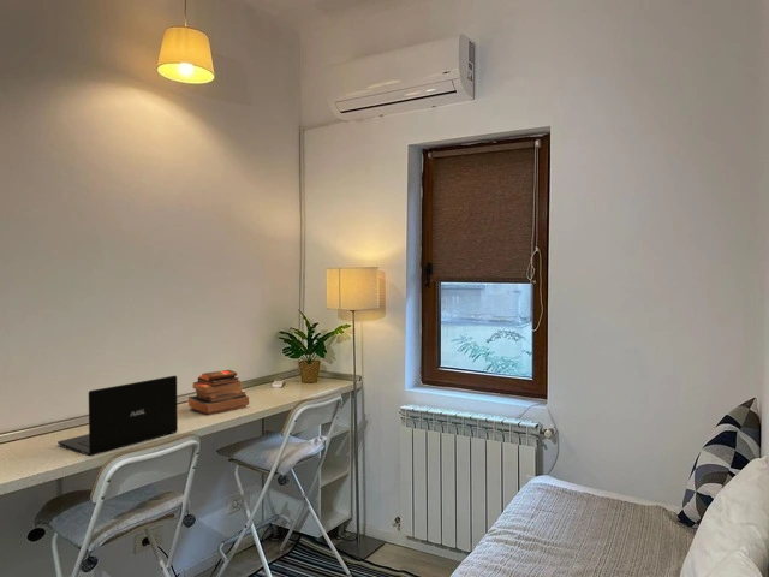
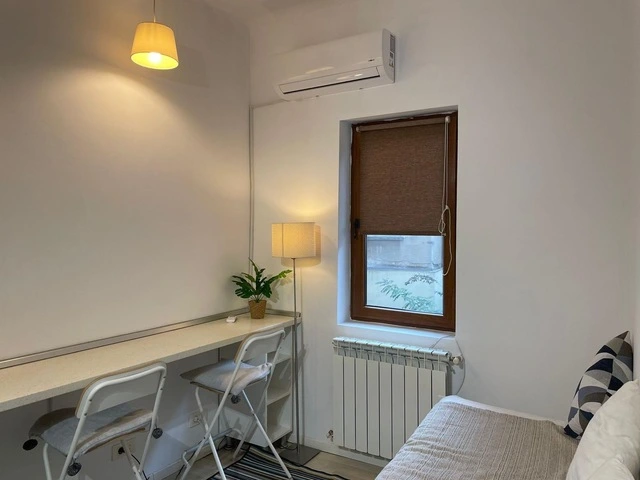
- book (219, 389)
- laptop (119, 409)
